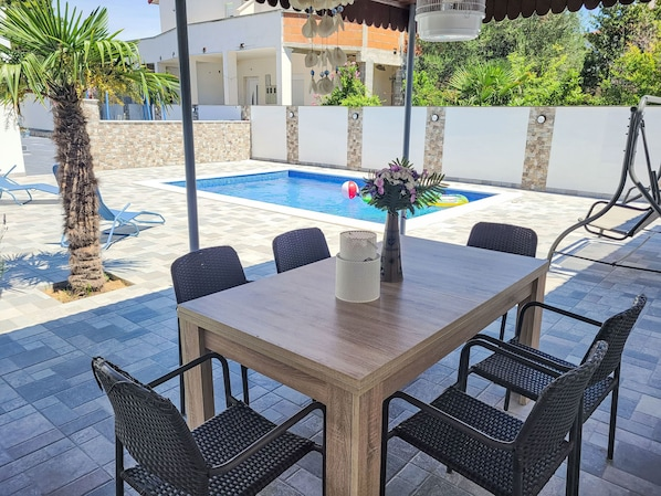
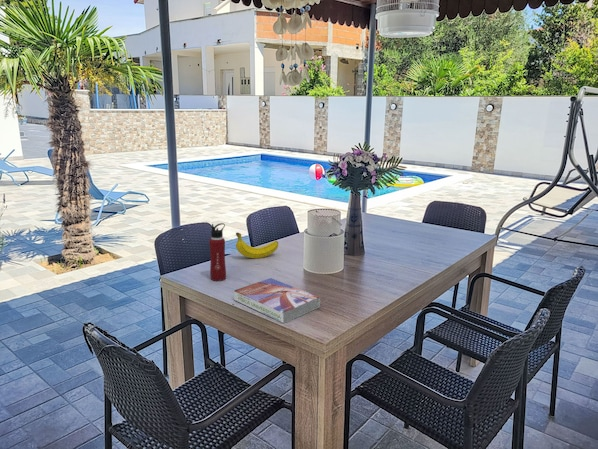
+ water bottle (217, 251)
+ textbook (276, 298)
+ fruit (259, 247)
